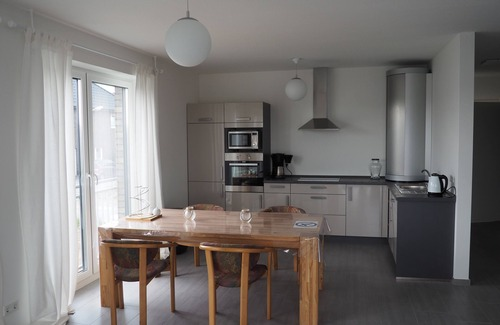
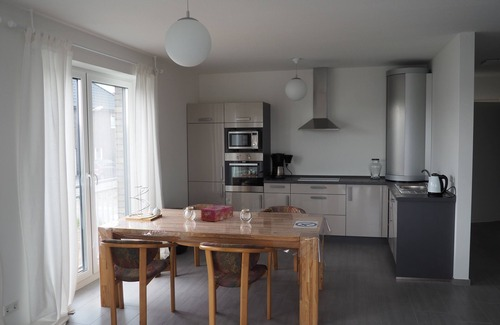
+ tissue box (217, 212)
